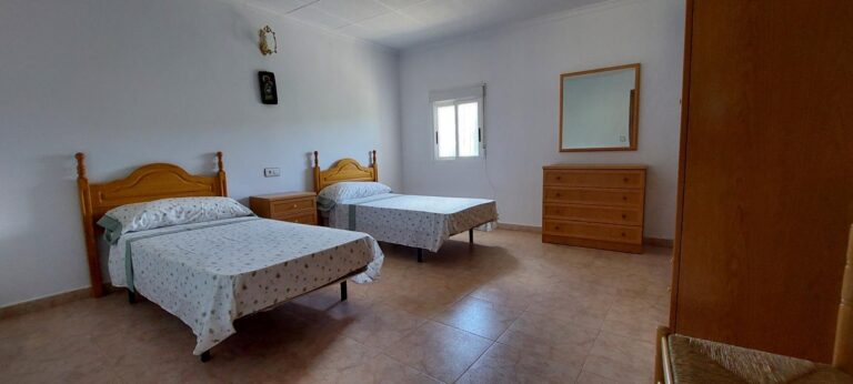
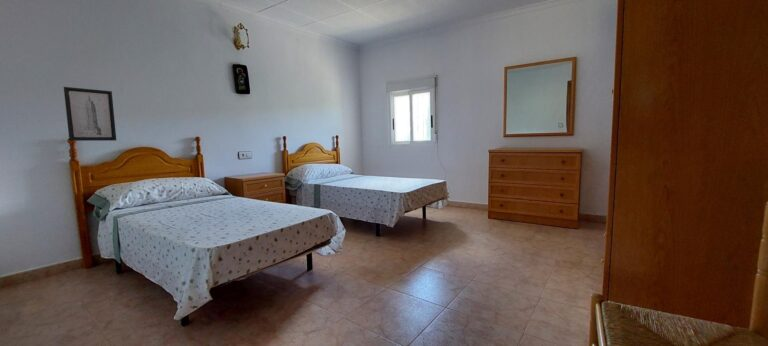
+ wall art (91, 115)
